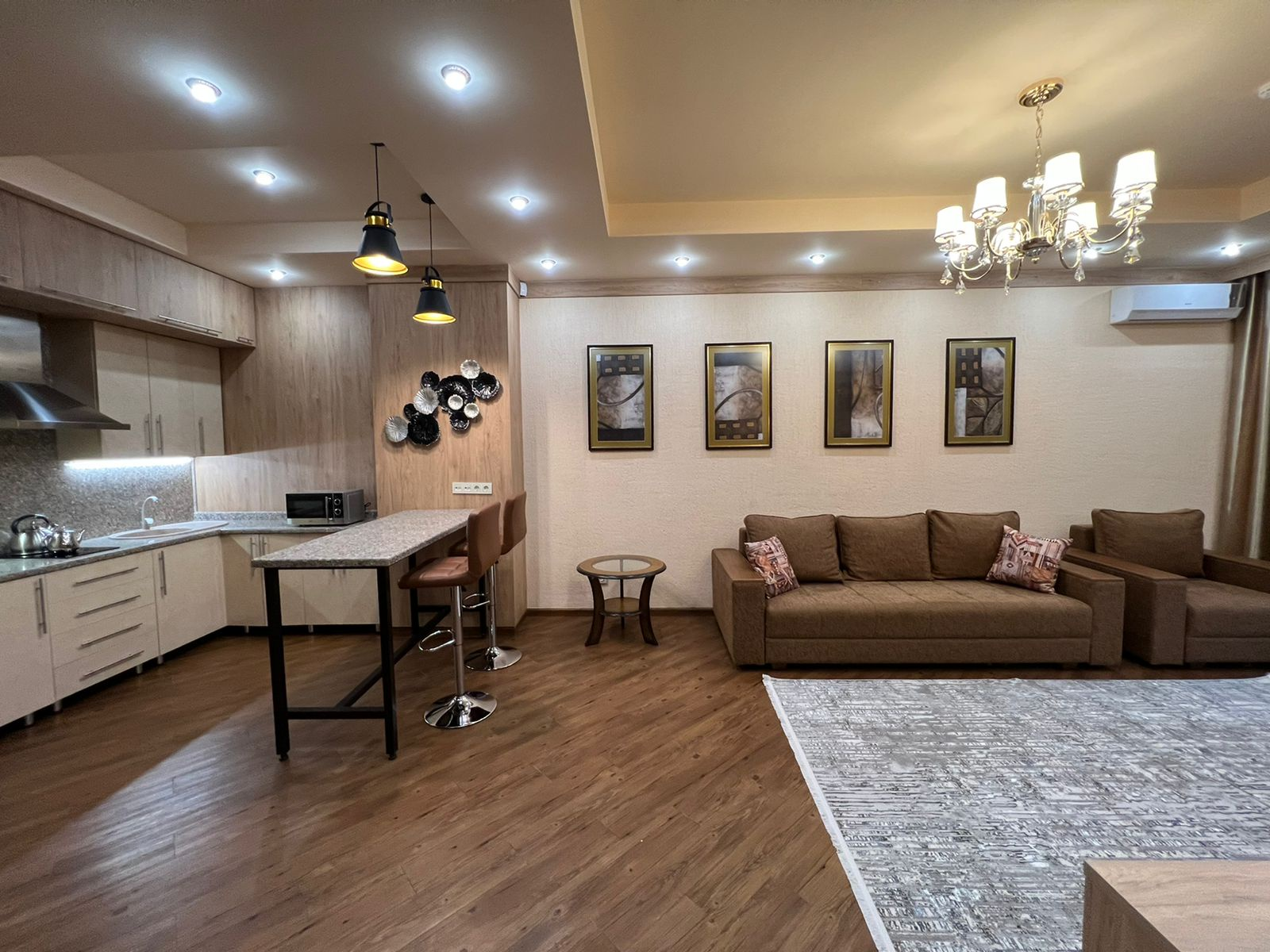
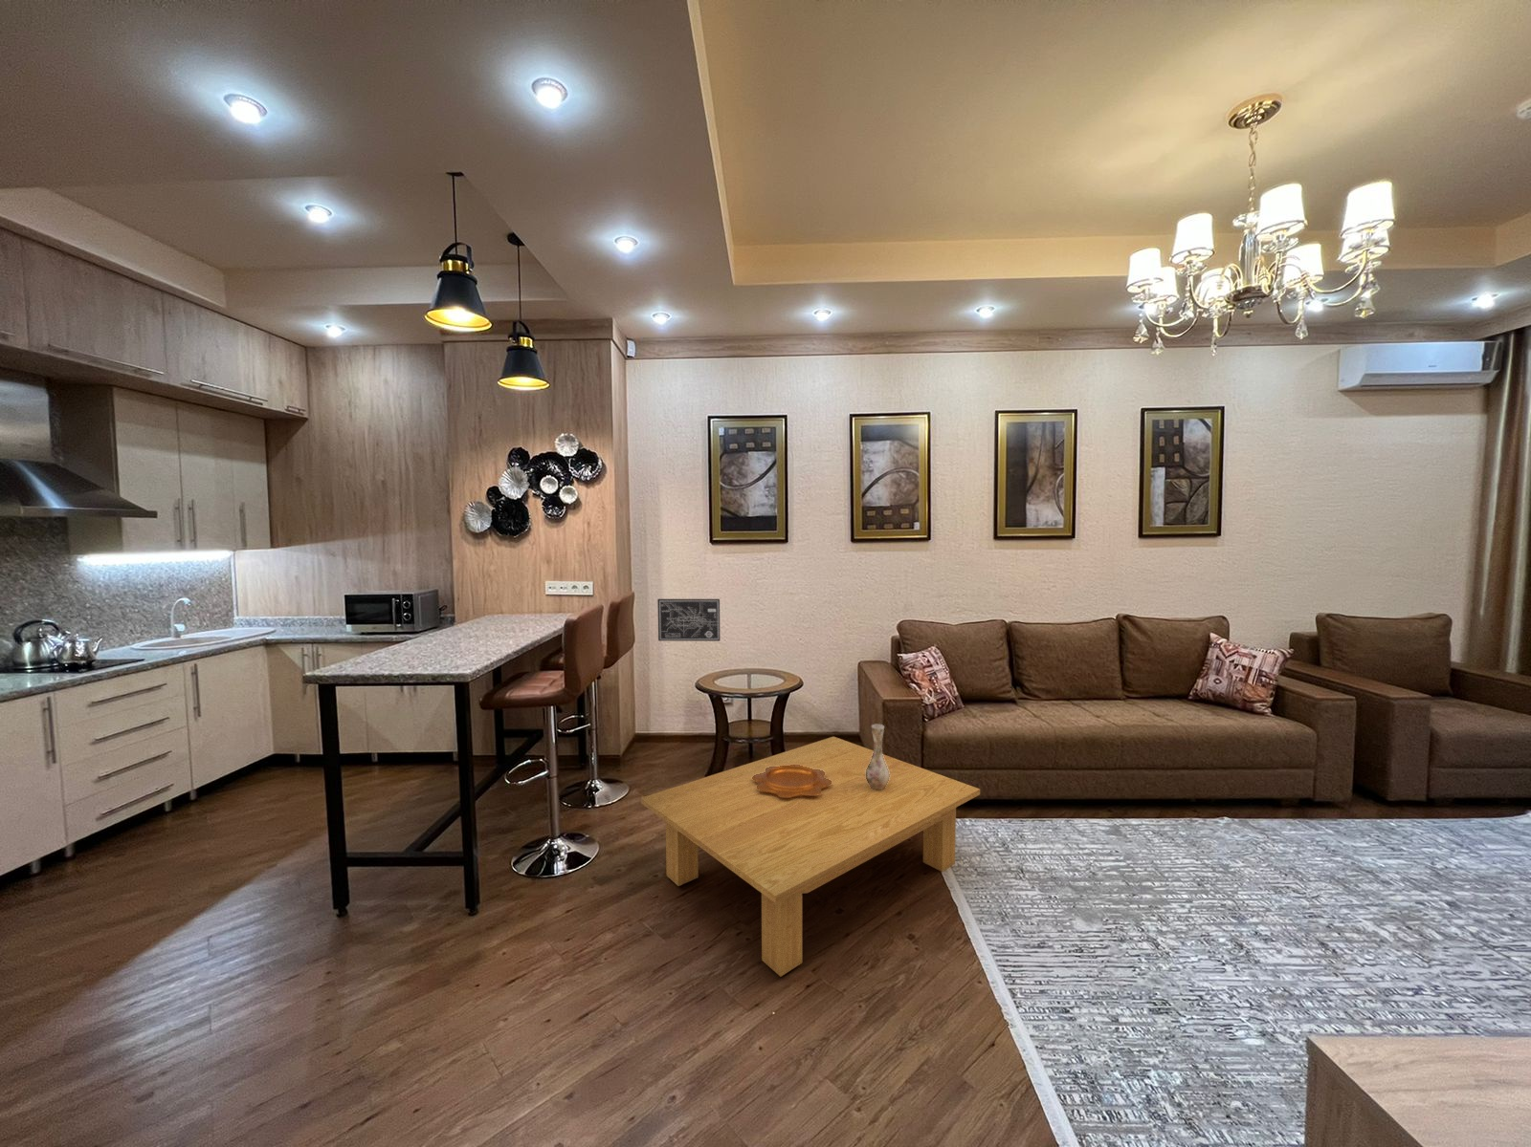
+ coffee table (813, 831)
+ decorative bowl (791, 780)
+ vase (878, 757)
+ wall art (690, 619)
